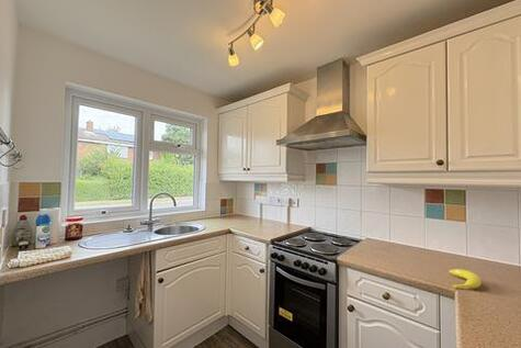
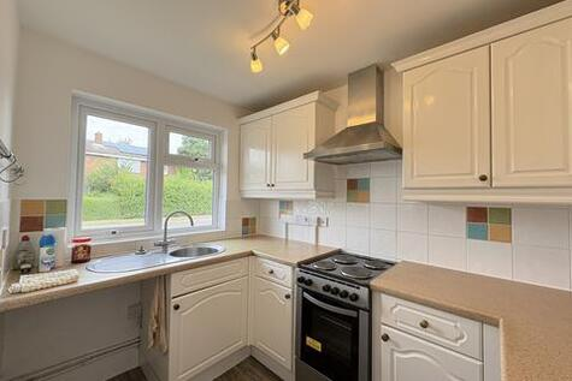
- banana (464, 277)
